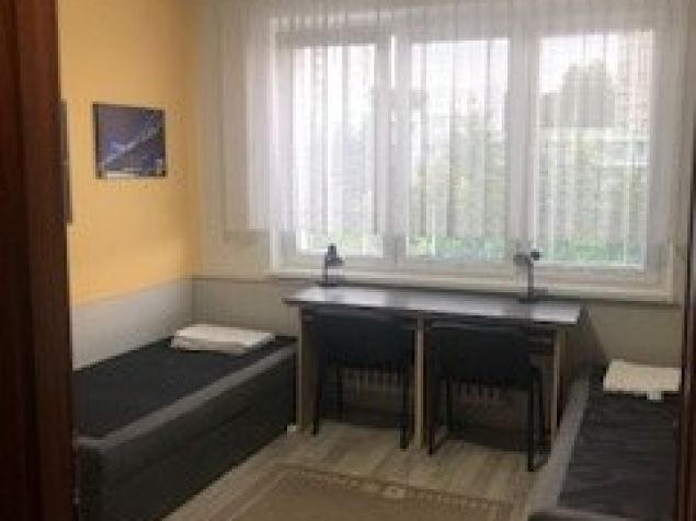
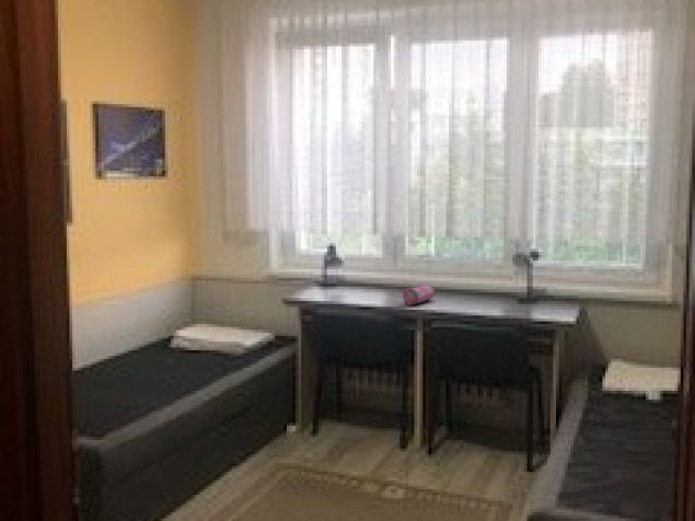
+ pencil case (418, 293)
